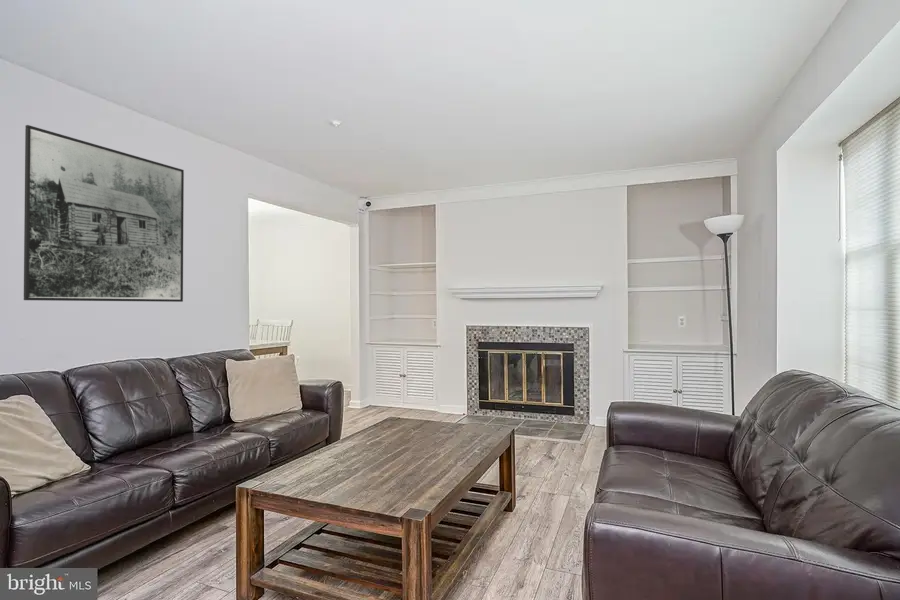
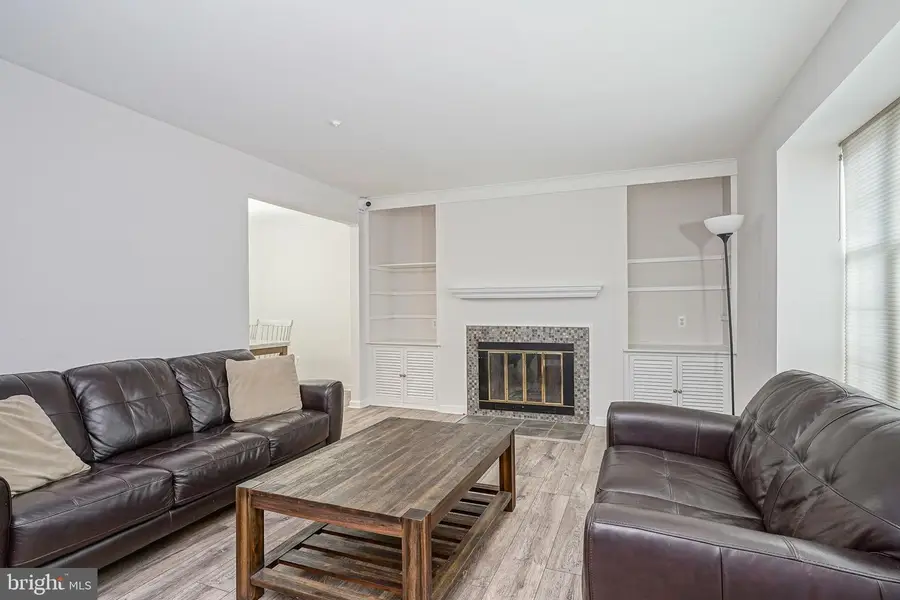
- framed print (115, 225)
